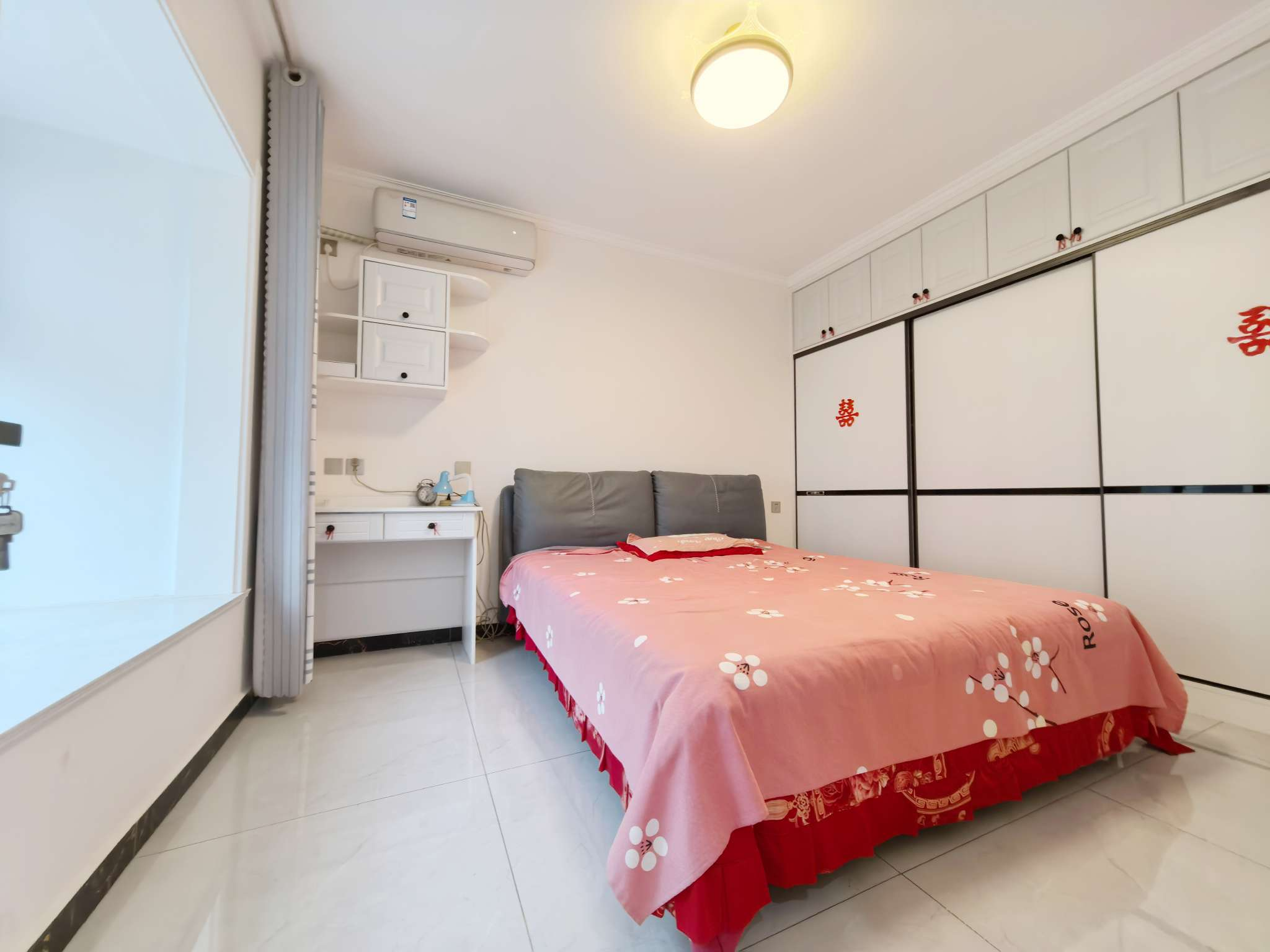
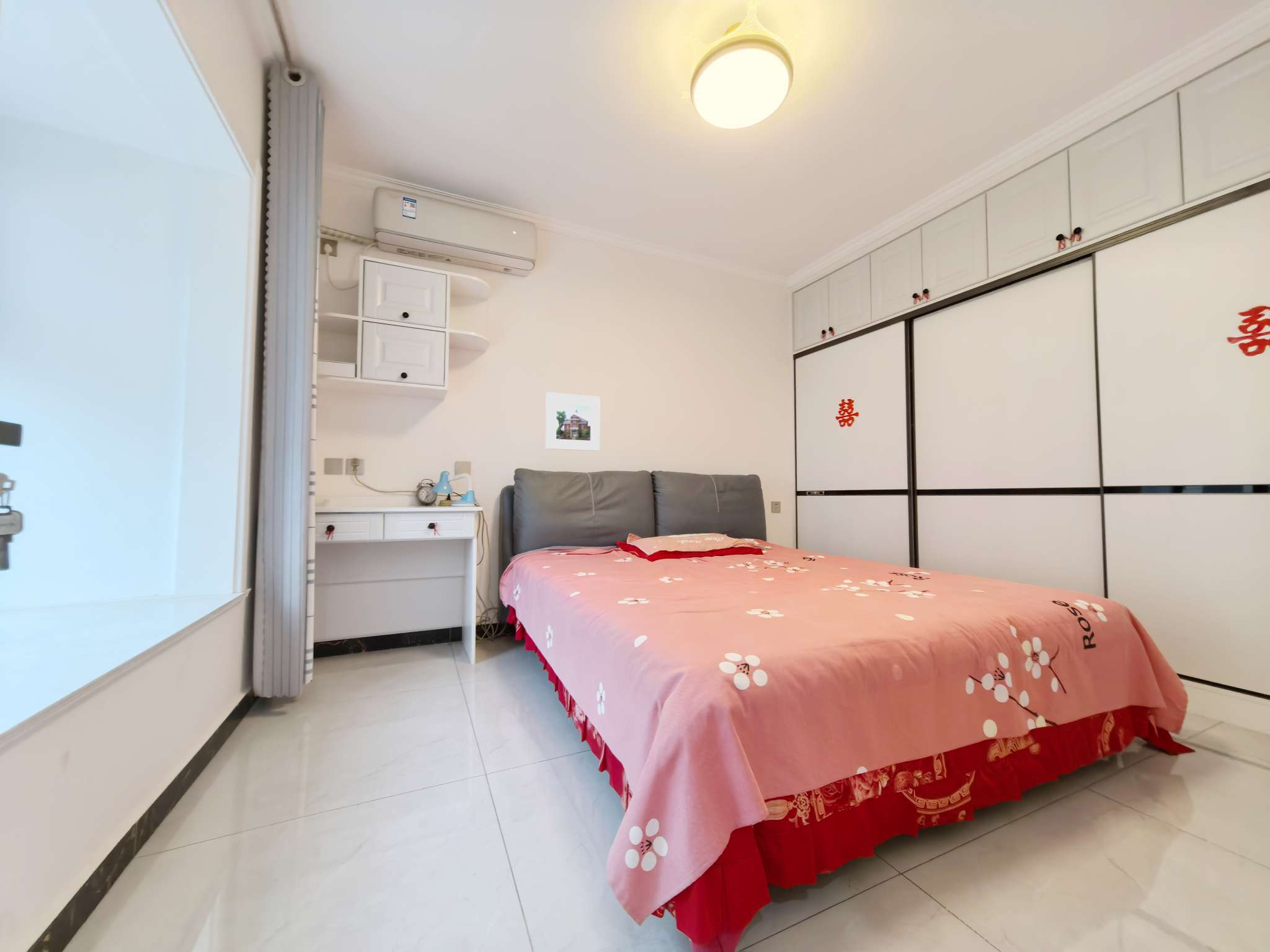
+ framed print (573, 422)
